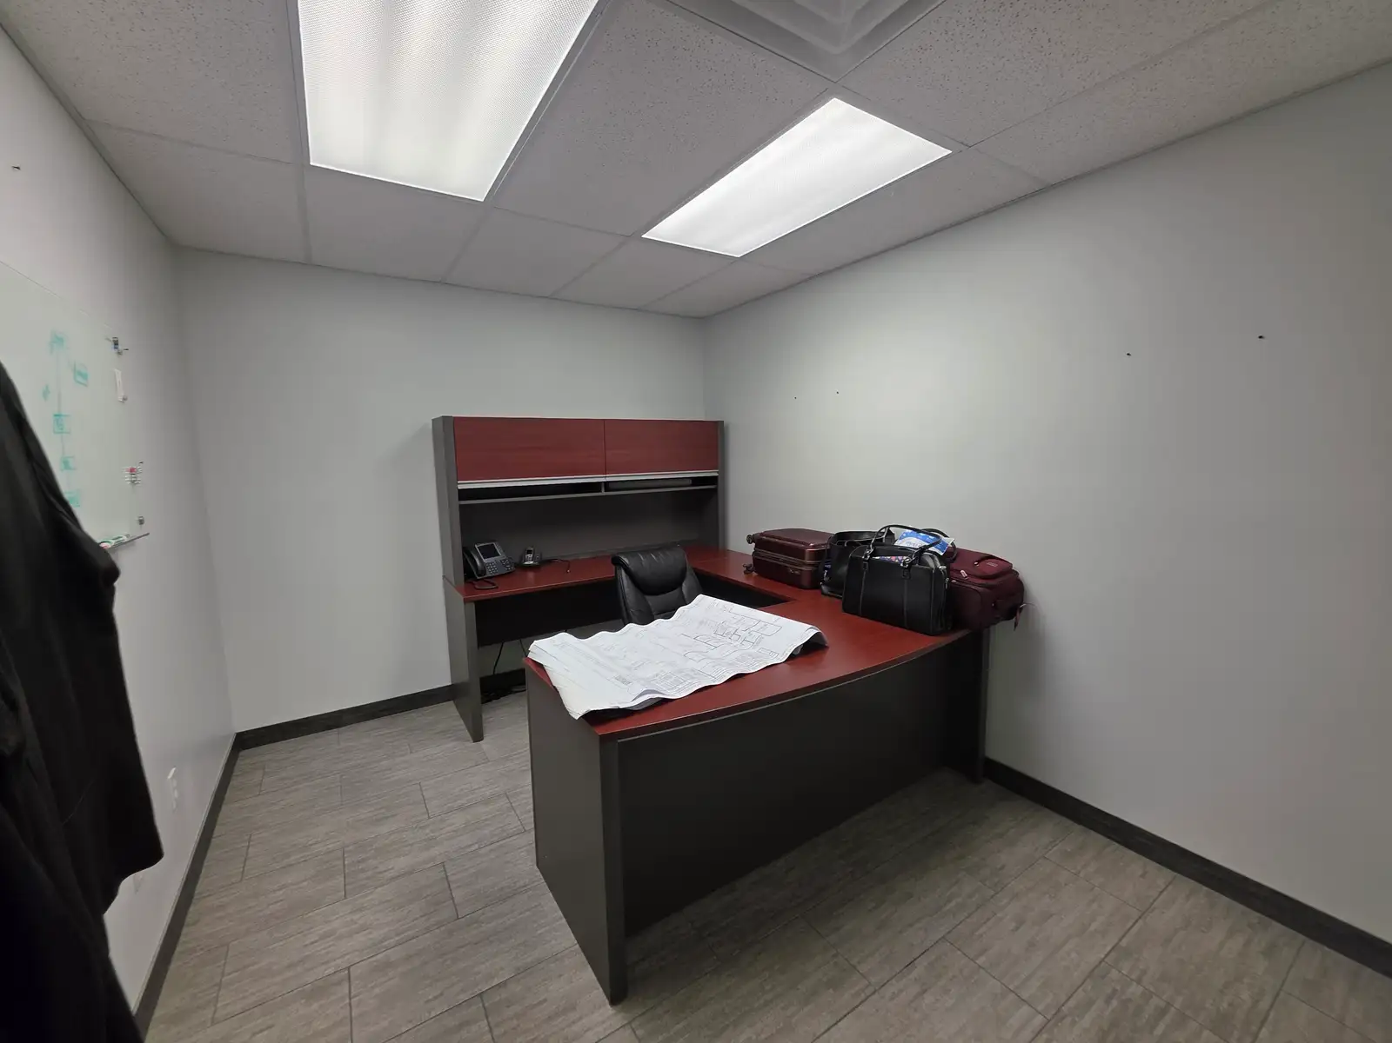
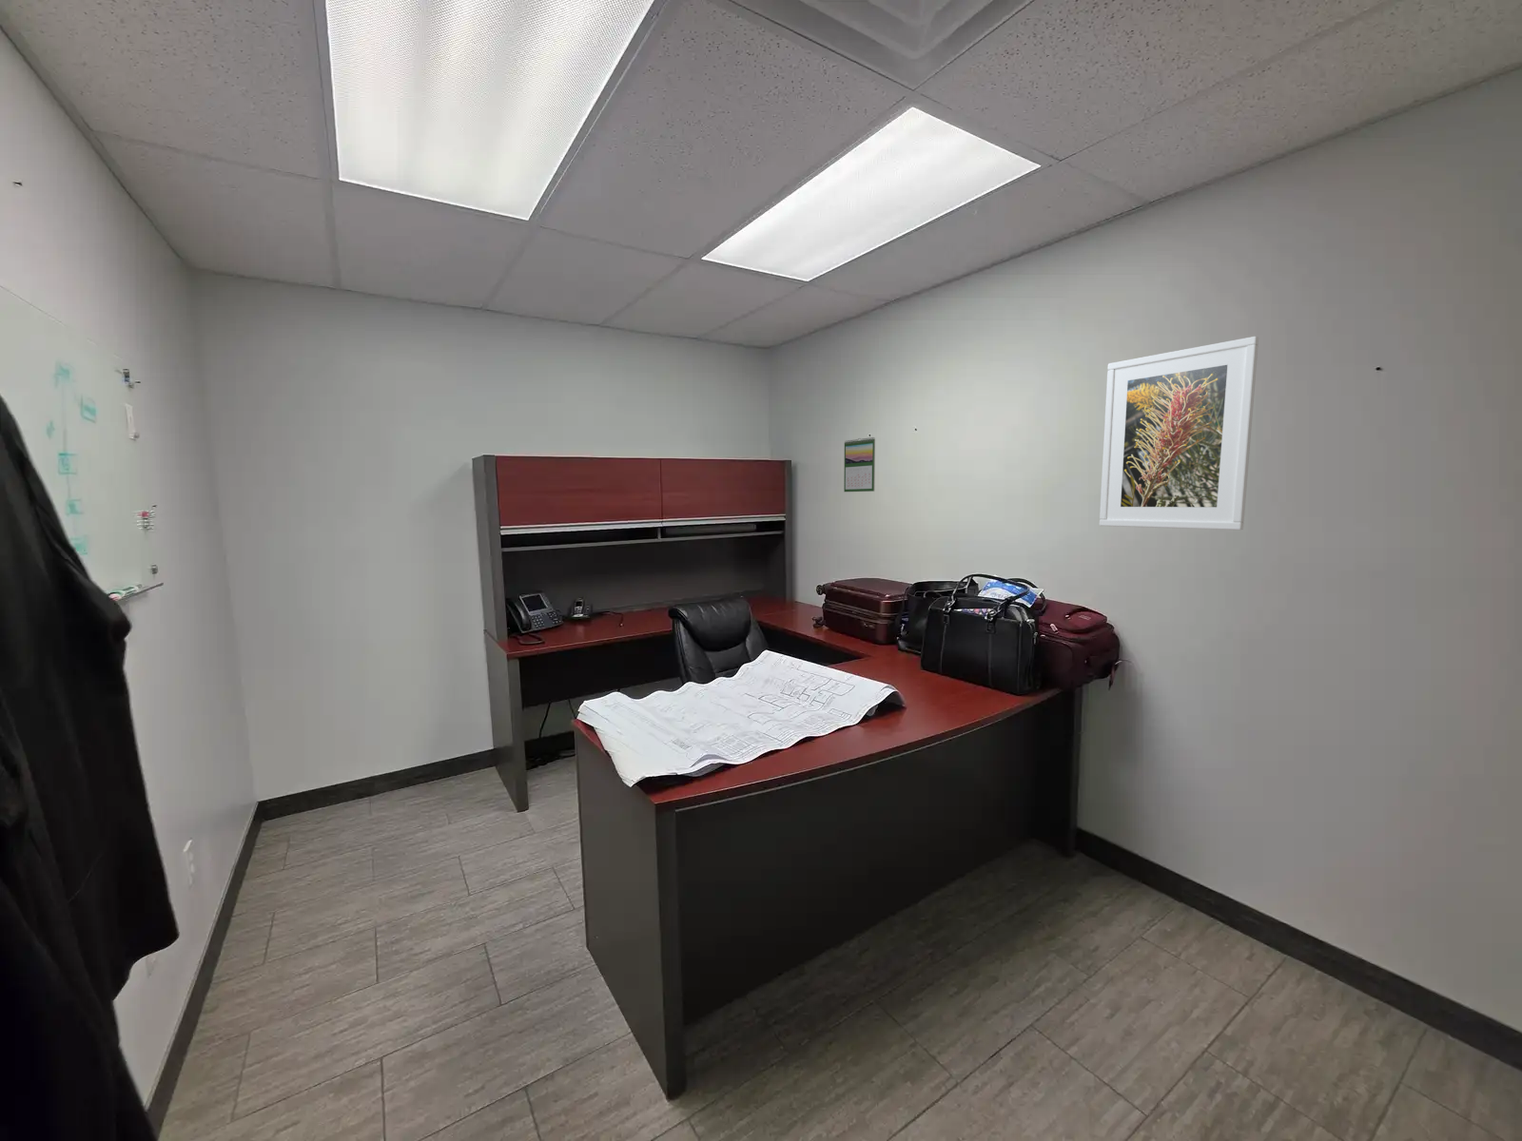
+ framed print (1170, 440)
+ calendar (859, 465)
